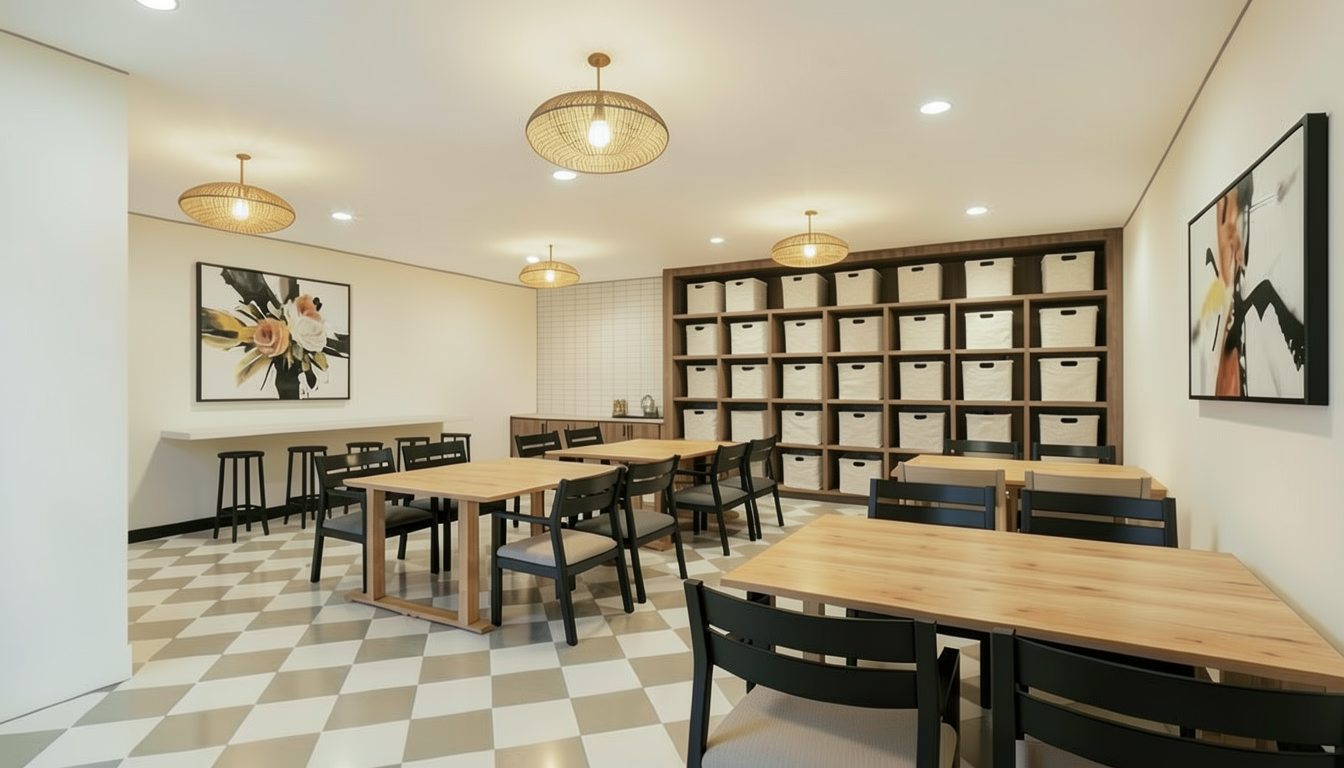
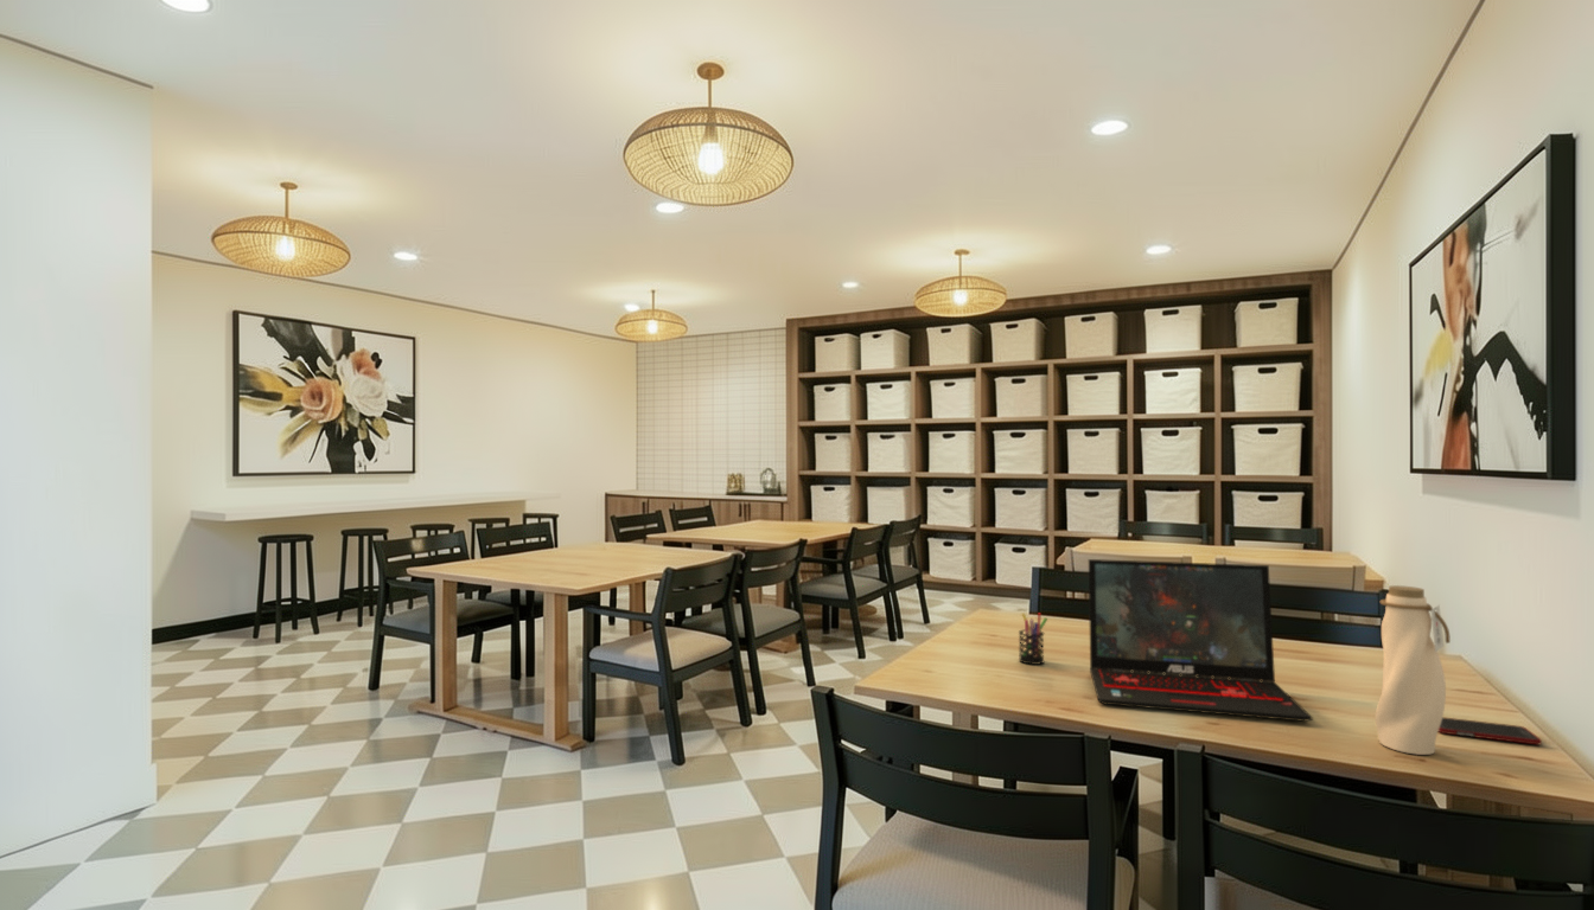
+ cell phone (1481, 730)
+ laptop (1187, 632)
+ pen holder (1034, 635)
+ water bottle (1411, 667)
